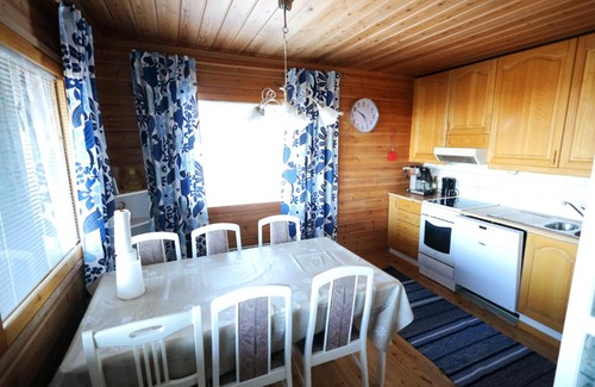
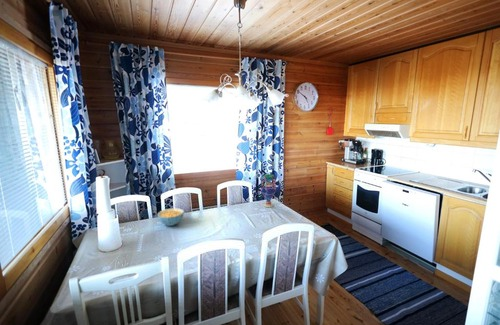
+ cereal bowl (171, 218)
+ vase (268, 190)
